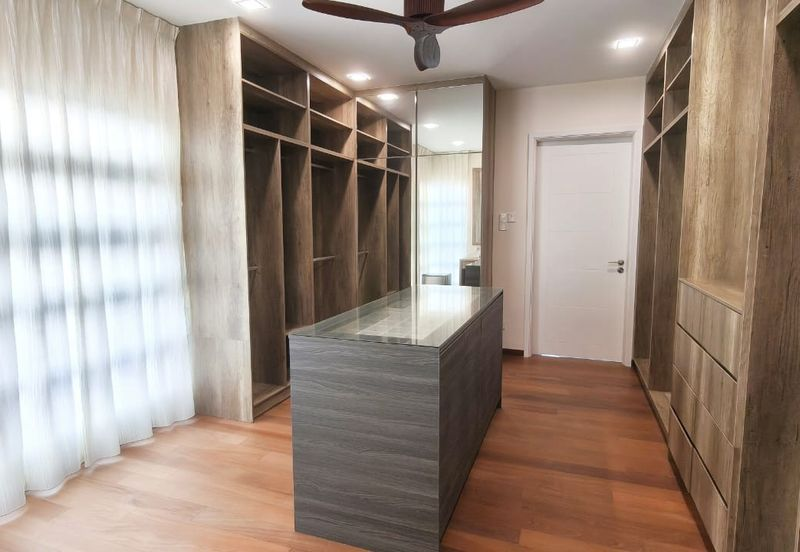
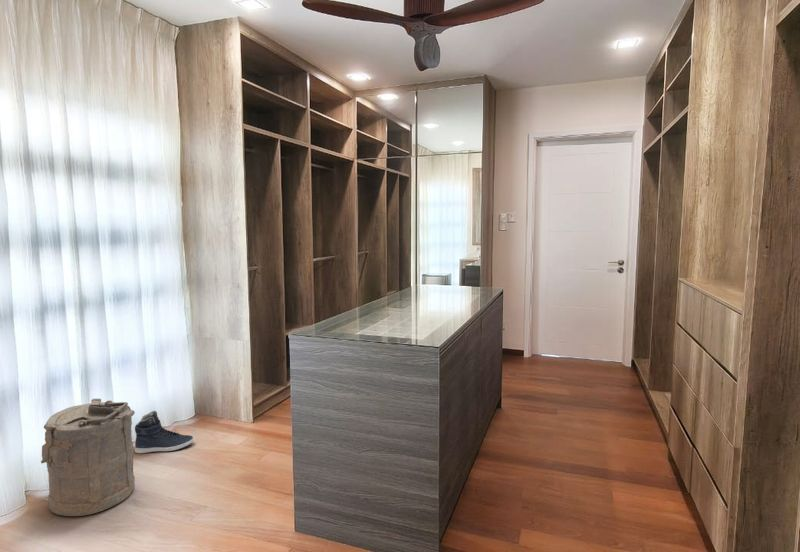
+ sneaker (163, 429)
+ laundry hamper (87, 452)
